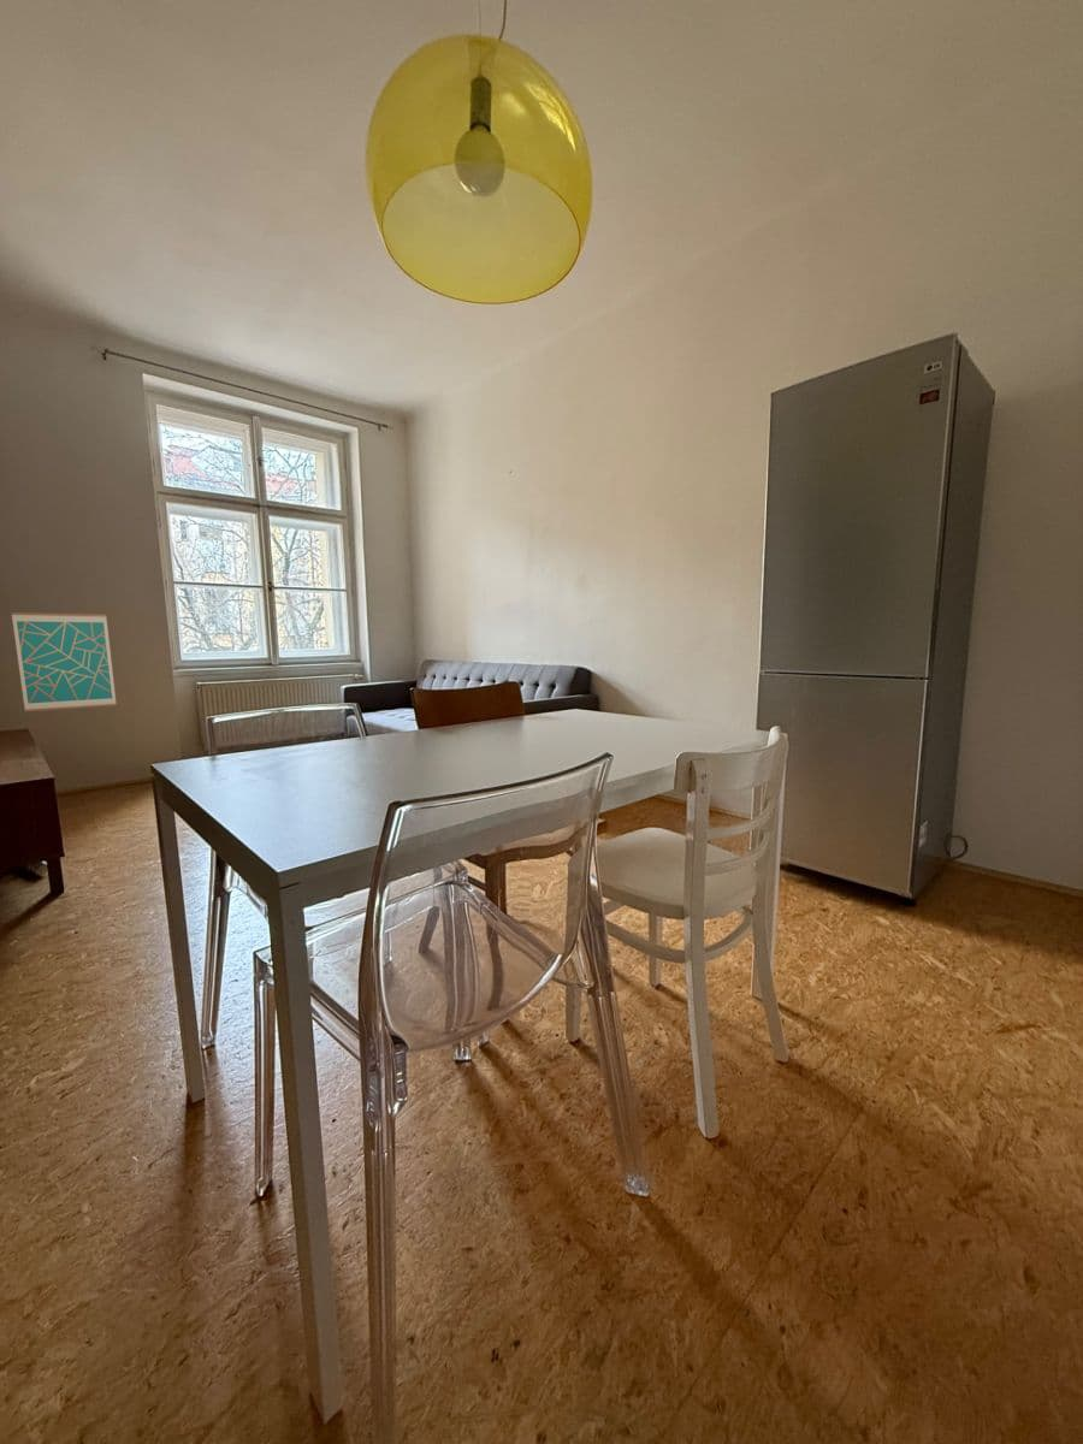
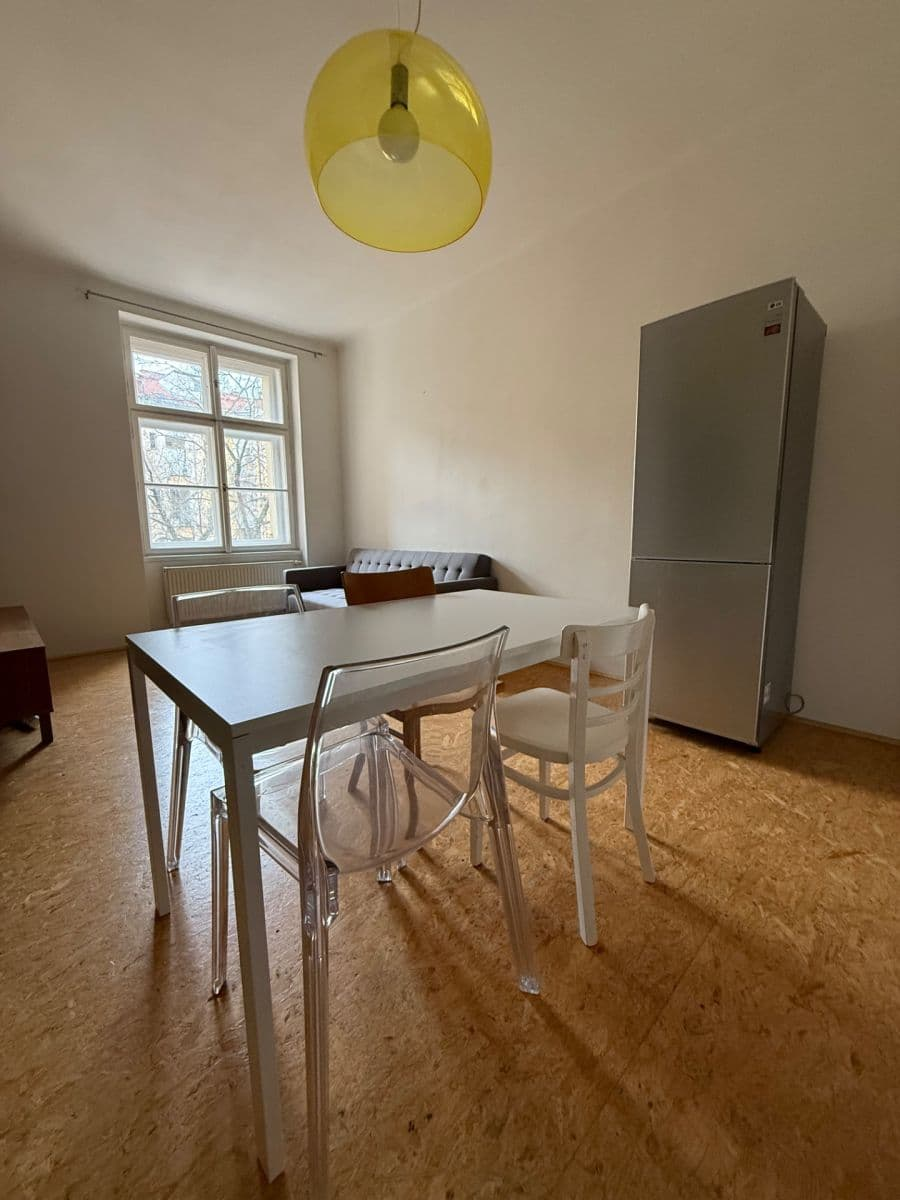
- wall art (66, 661)
